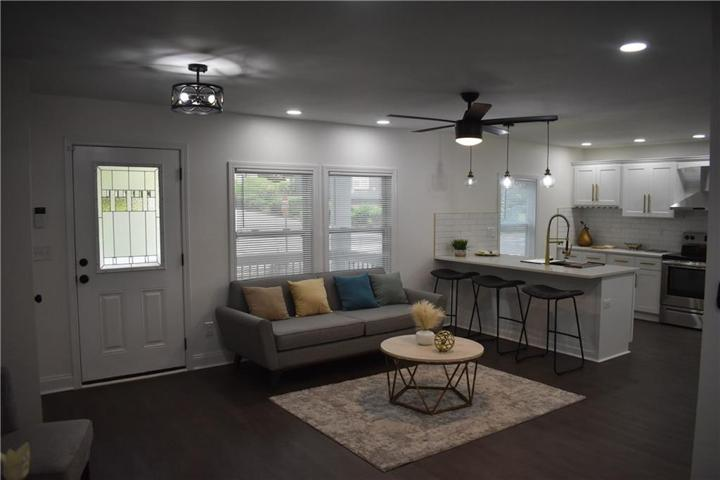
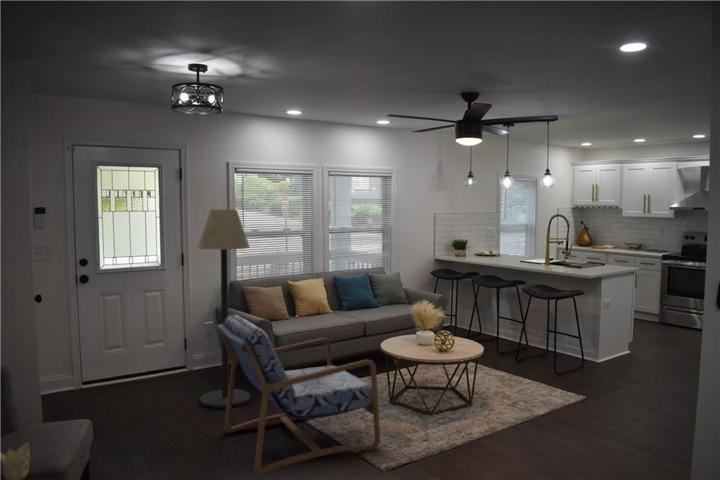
+ armchair (297, 378)
+ floor lamp (224, 305)
